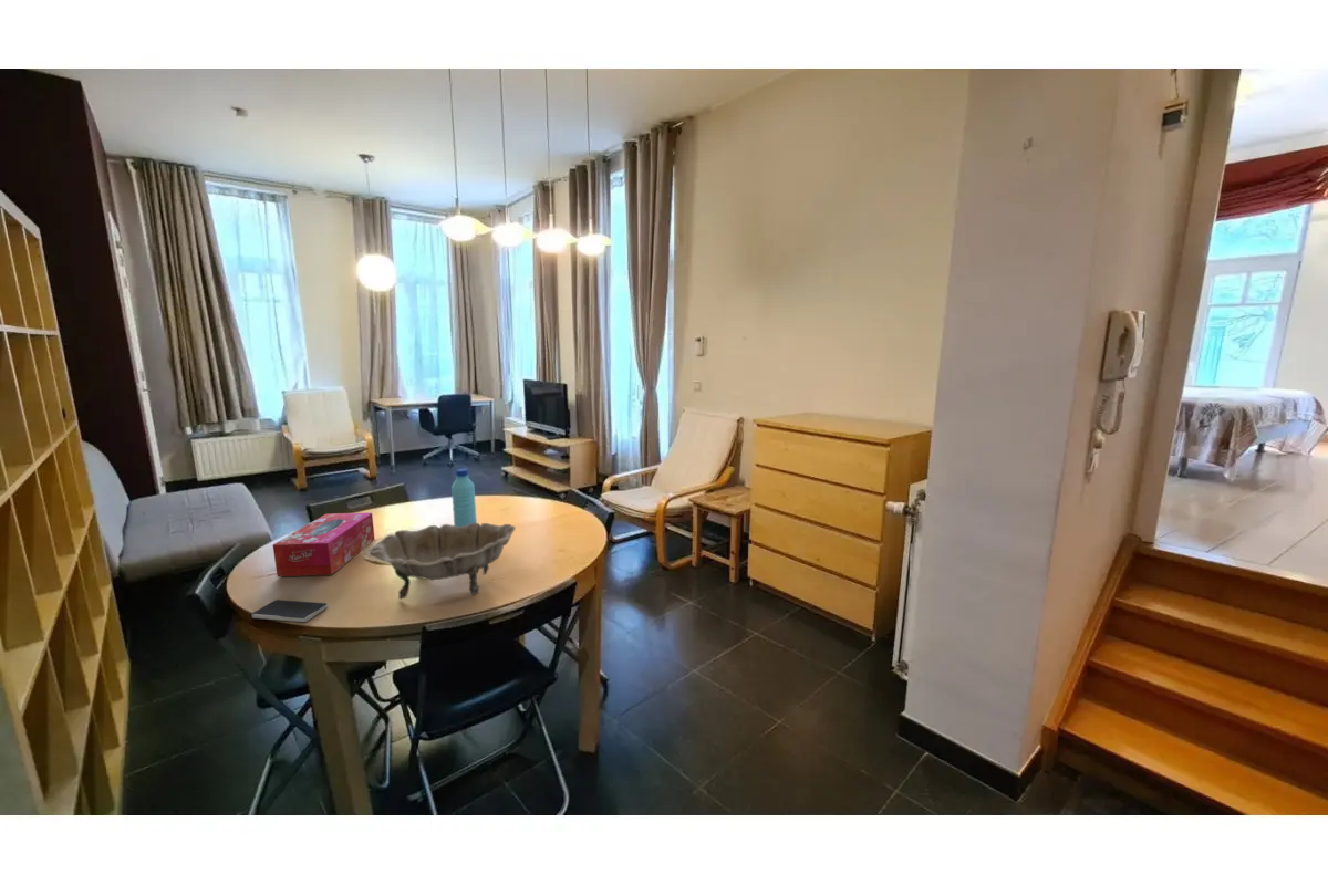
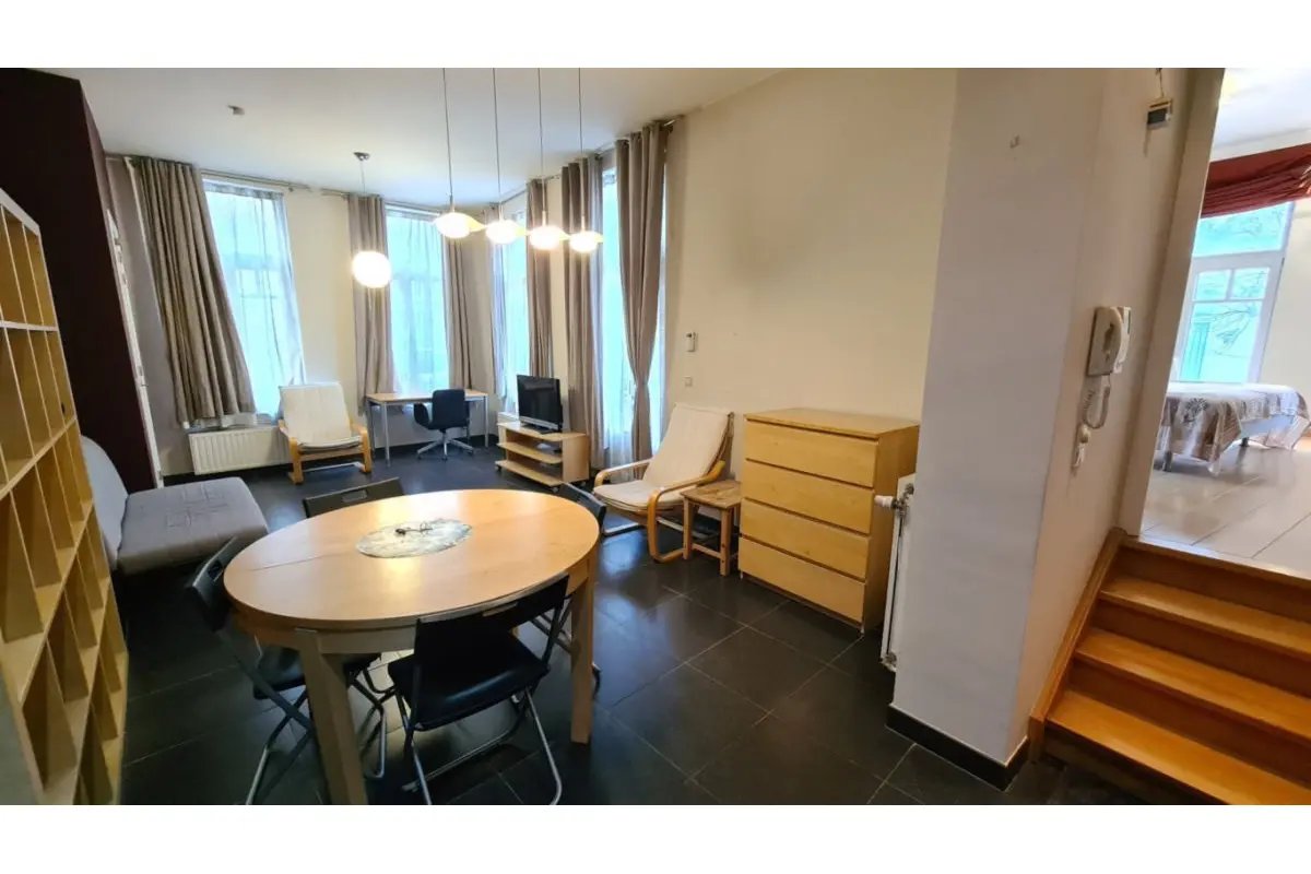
- water bottle (464, 503)
- smartphone (290, 610)
- tissue box (328, 541)
- decorative bowl (445, 559)
